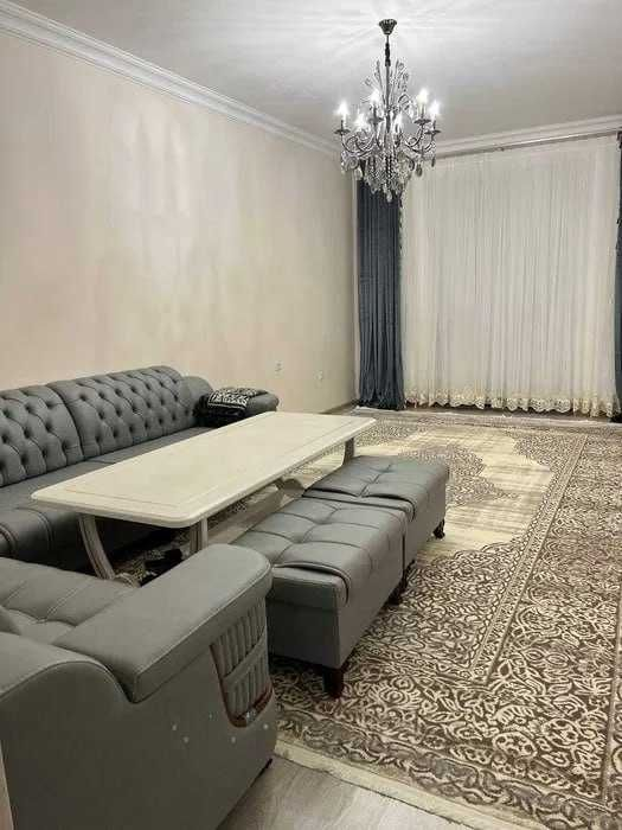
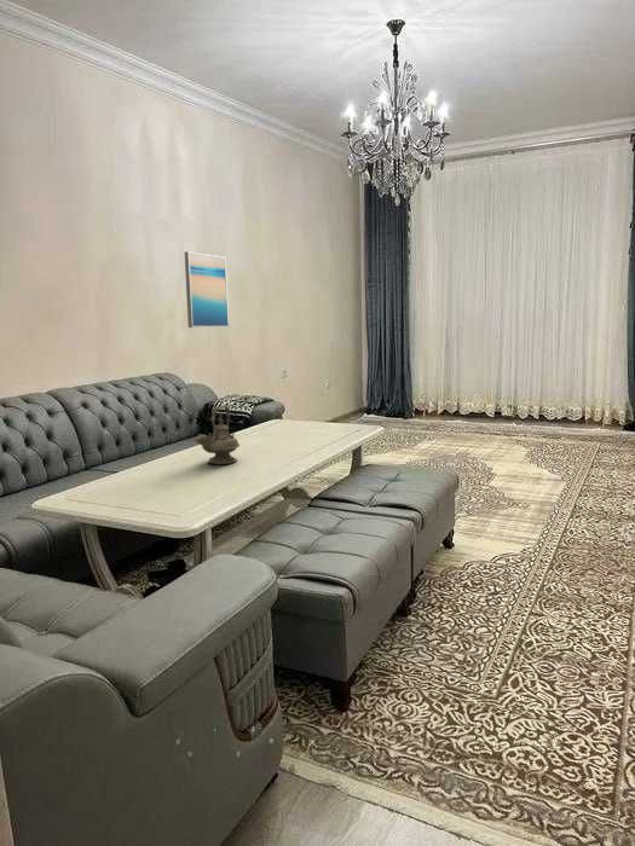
+ wall art (207, 291)
+ teapot (214, 435)
